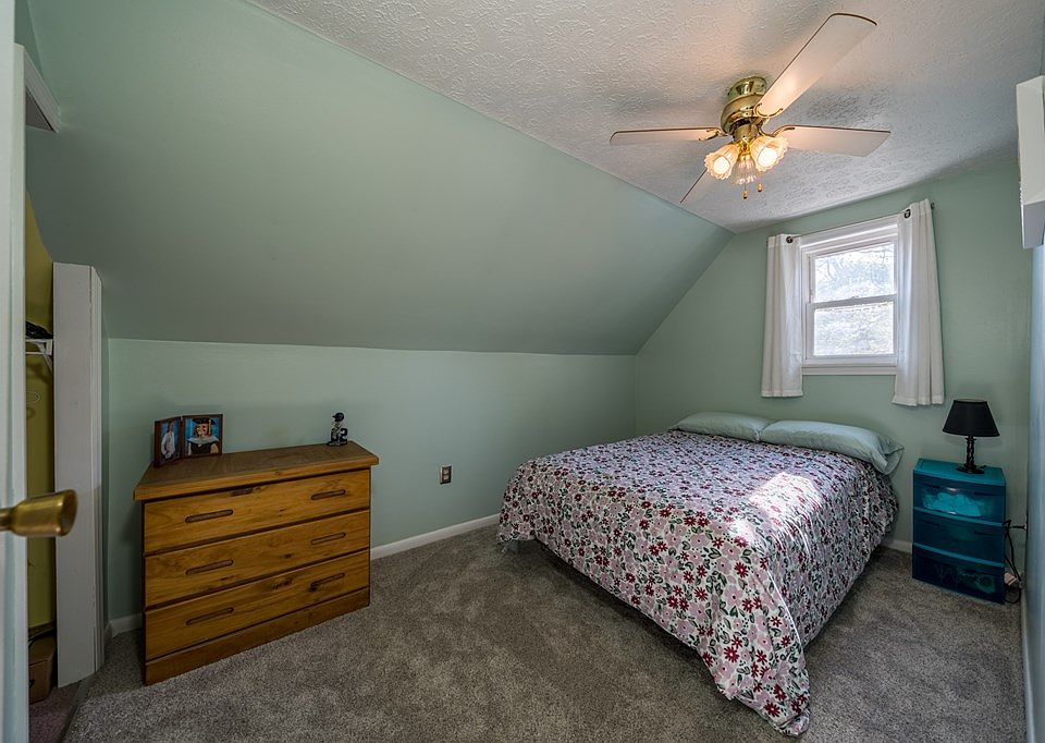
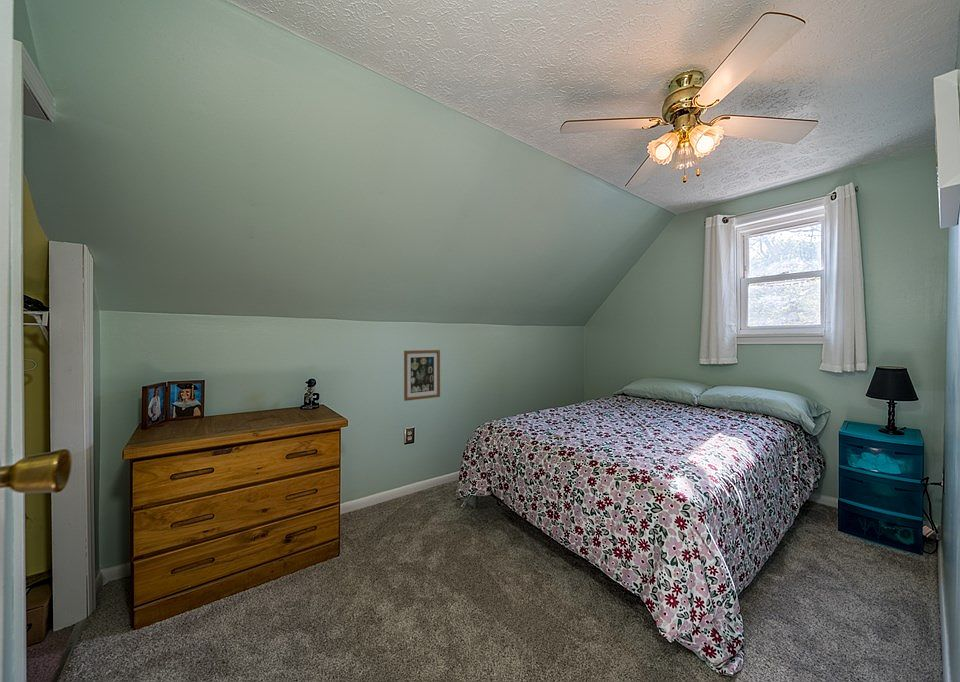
+ wall art (422, 374)
